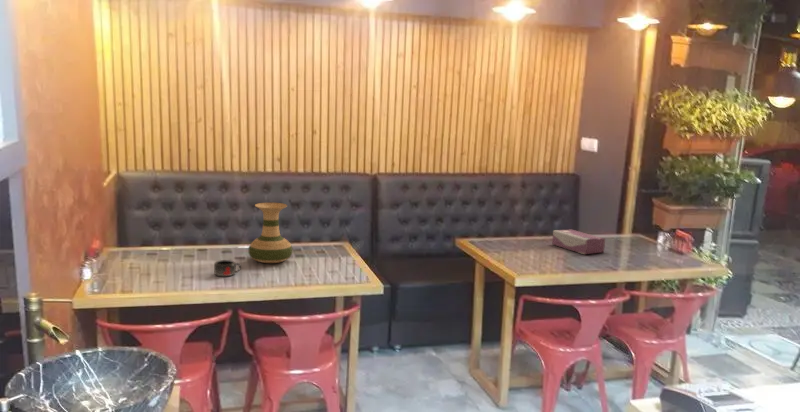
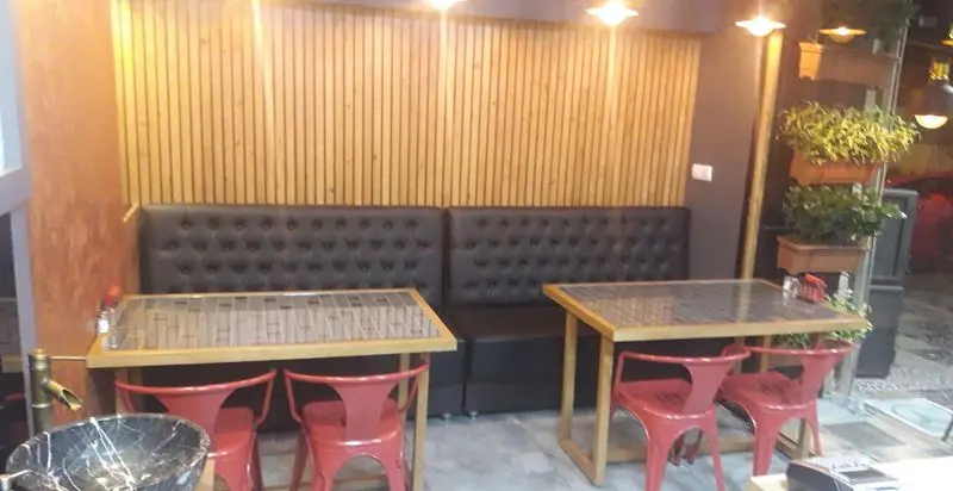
- tissue box (578, 241)
- vase (270, 233)
- mug (227, 268)
